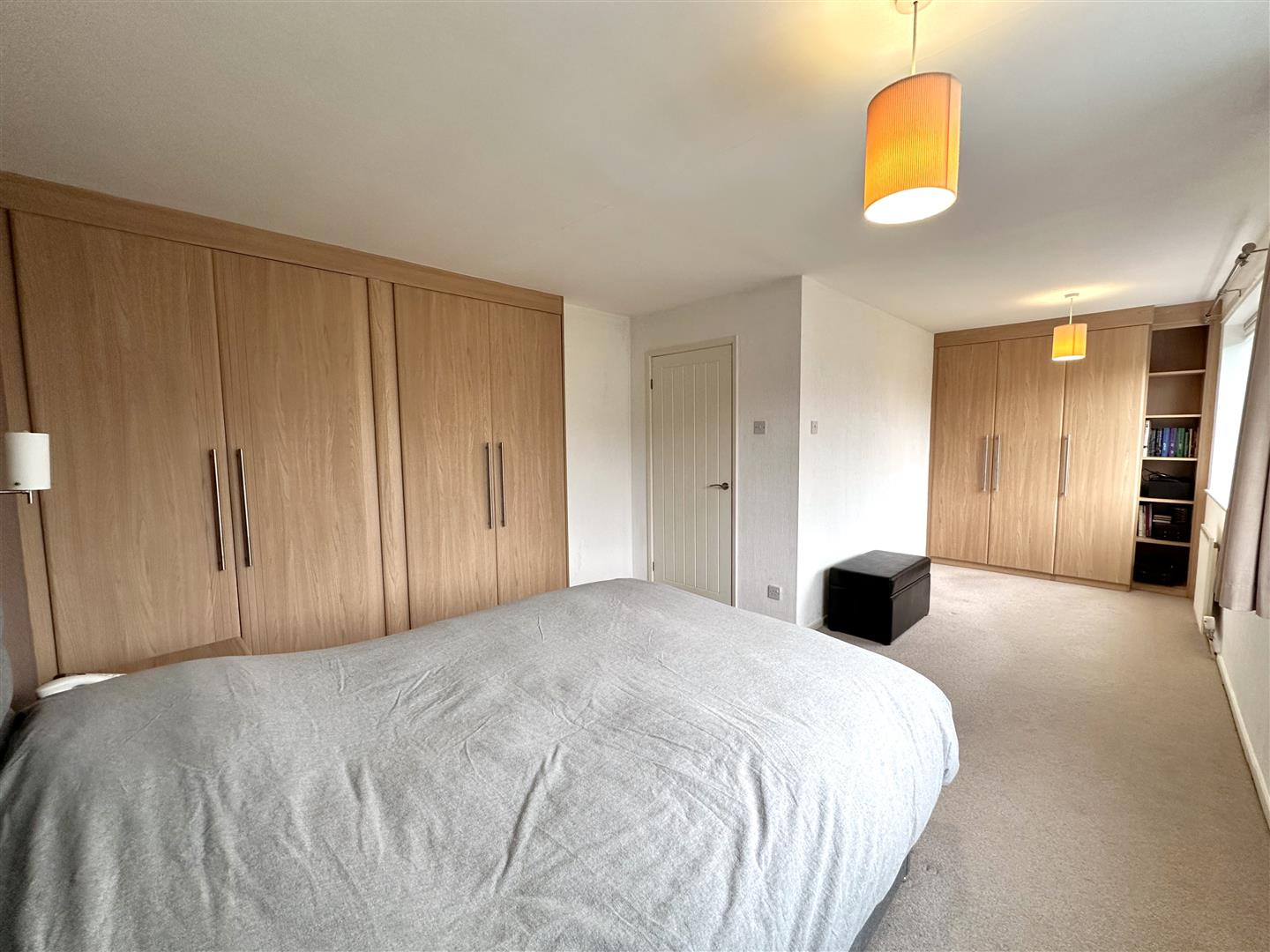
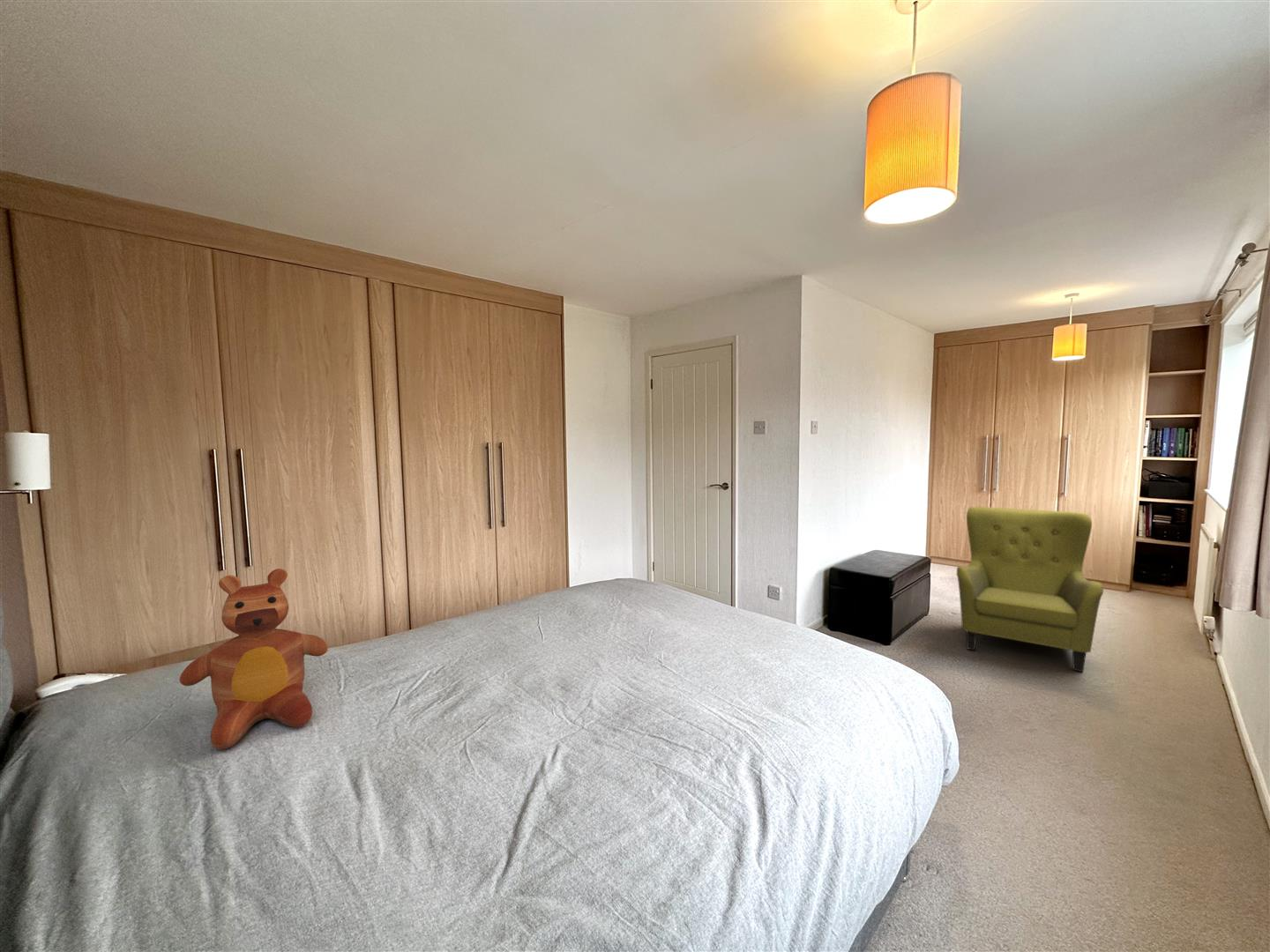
+ teddy bear (258, 649)
+ armchair (1023, 578)
